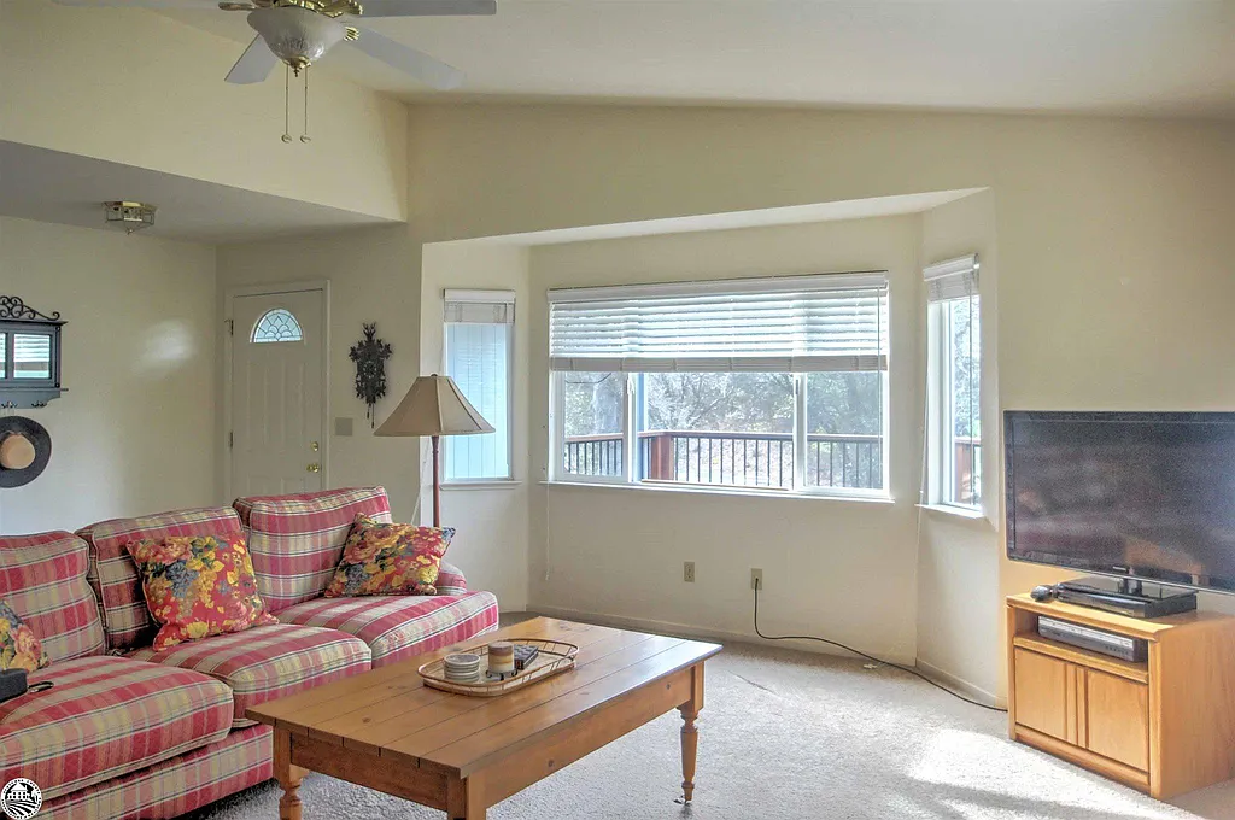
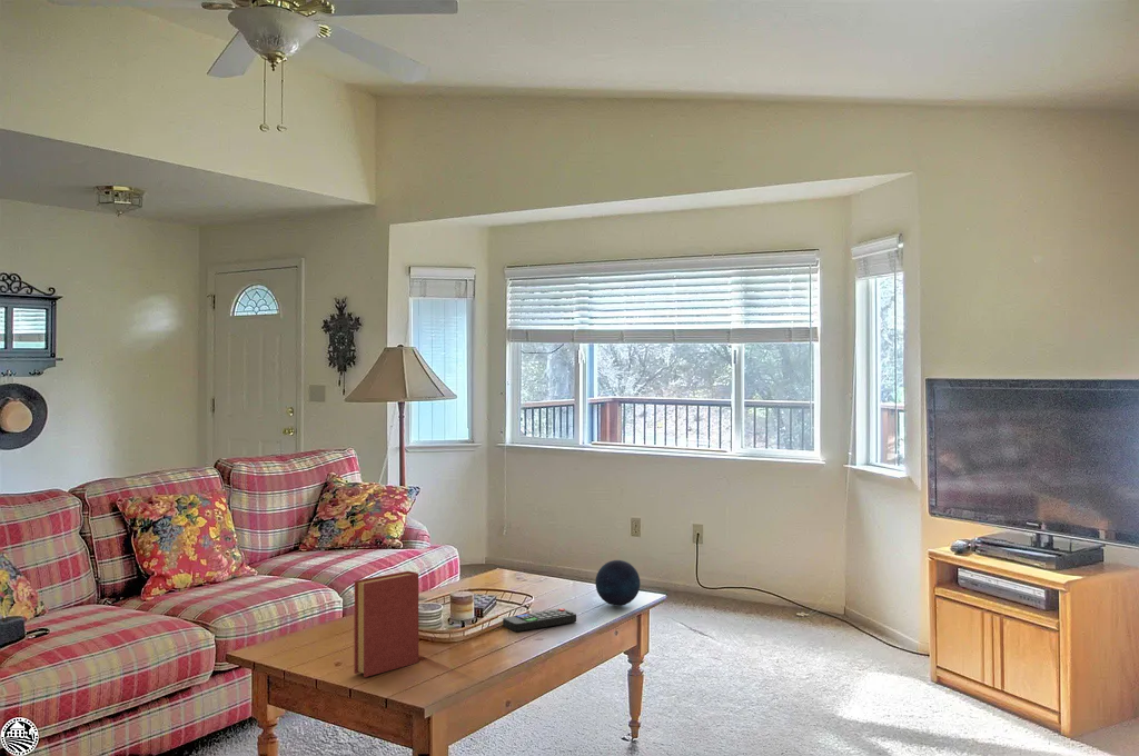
+ remote control (539, 618)
+ book (387, 621)
+ decorative orb (617, 583)
